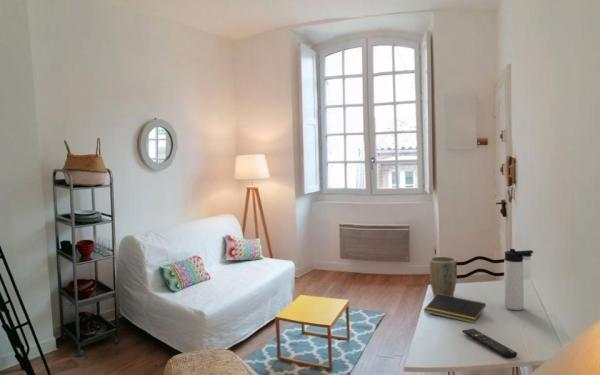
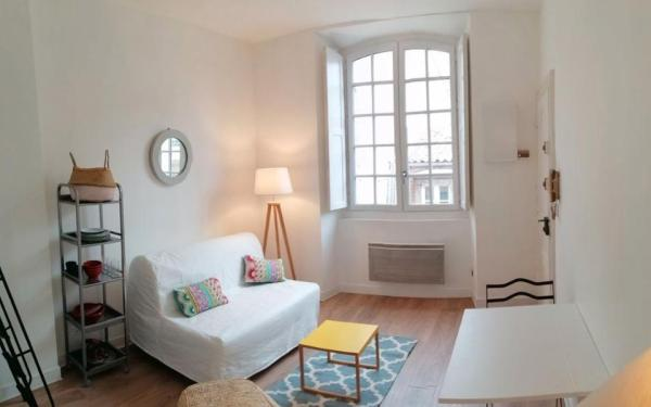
- thermos bottle (518, 279)
- notepad (454, 307)
- remote control (488, 342)
- plant pot (443, 277)
